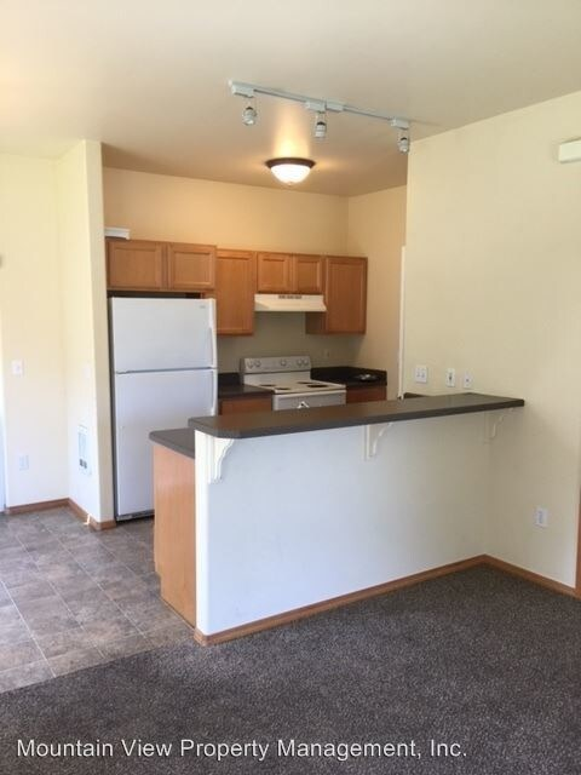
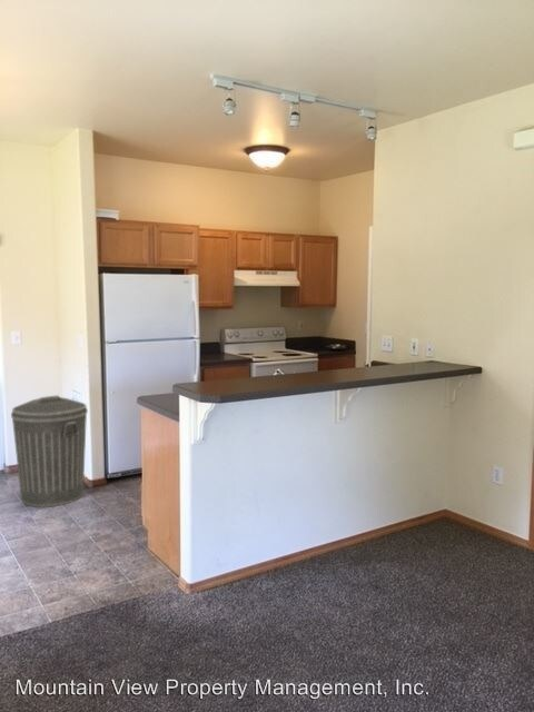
+ trash can (51, 446)
